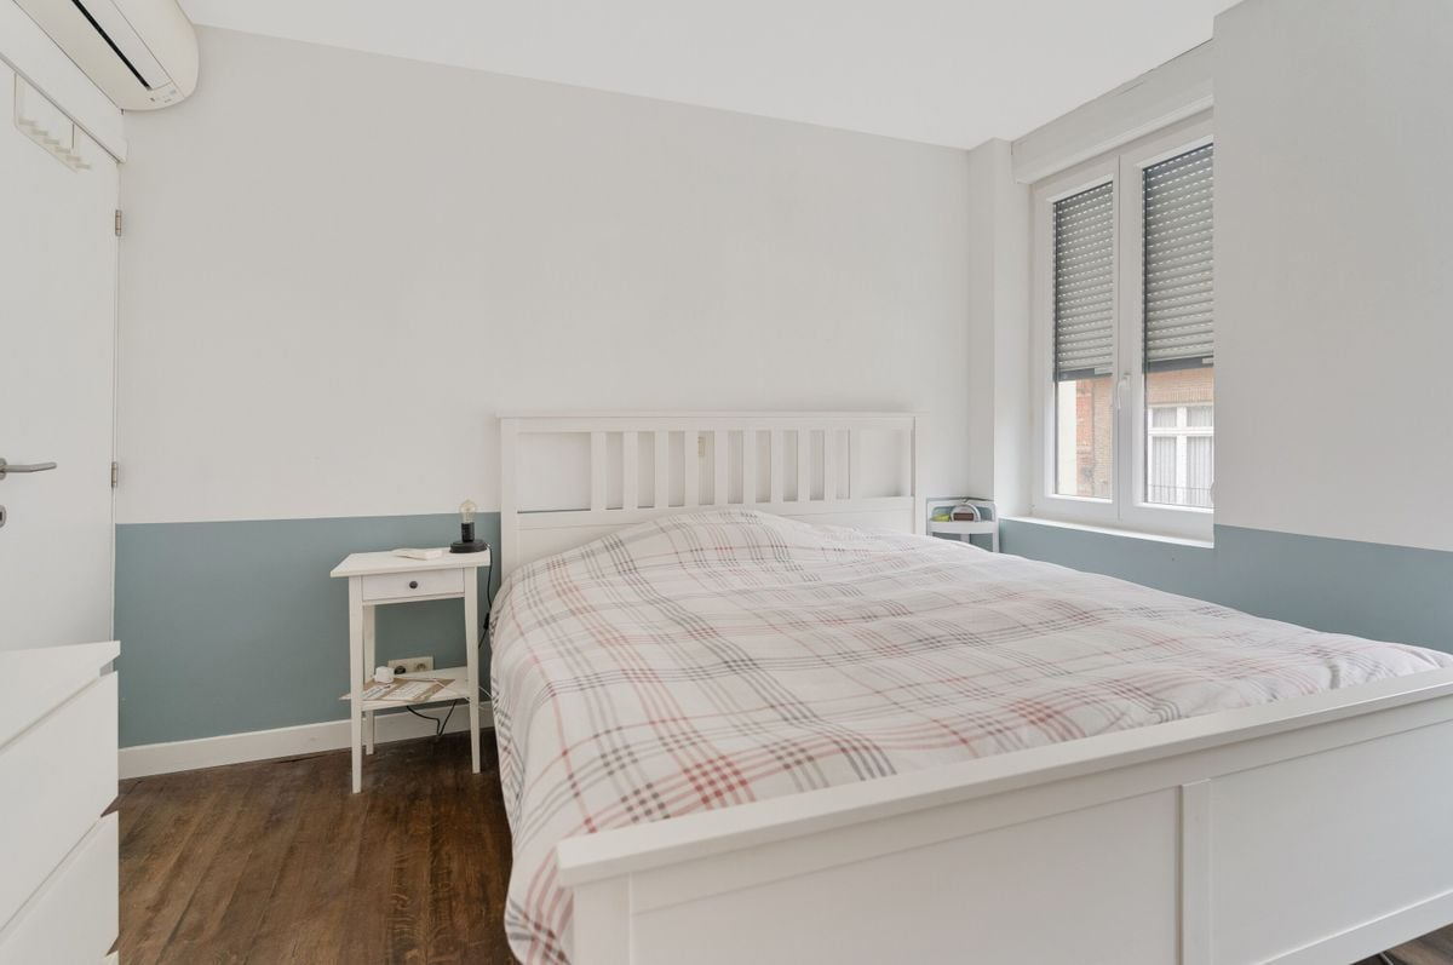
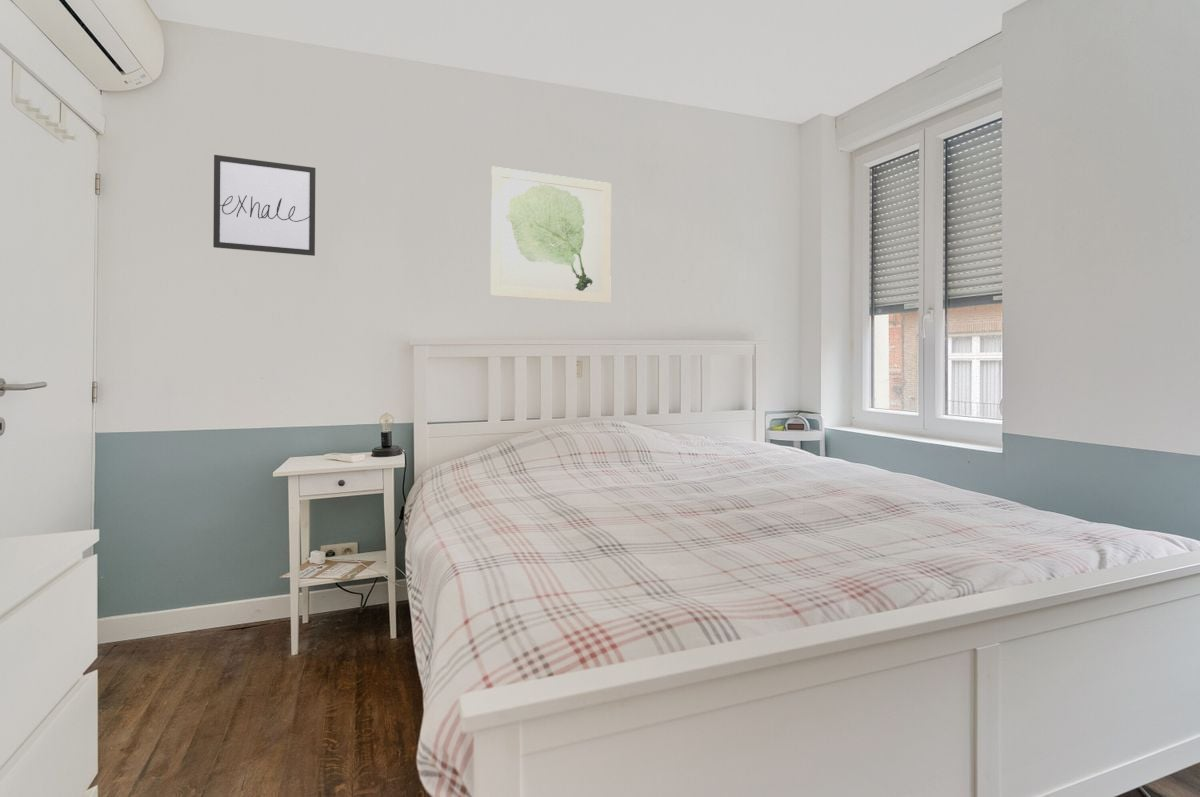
+ wall art (552, 237)
+ wall art (265, 206)
